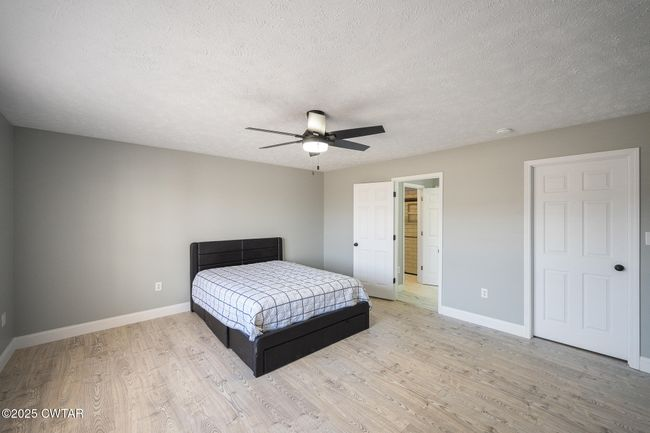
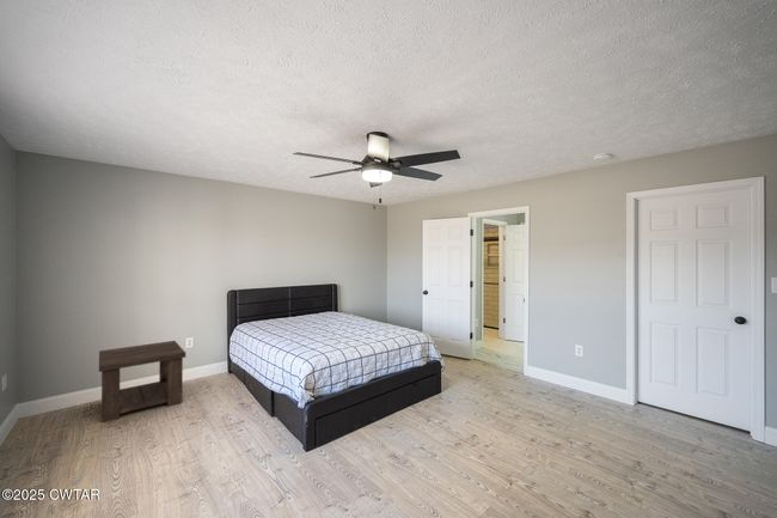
+ side table (143, 384)
